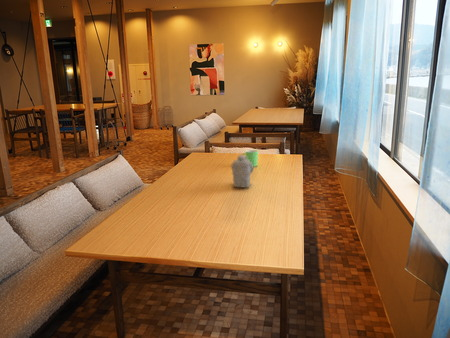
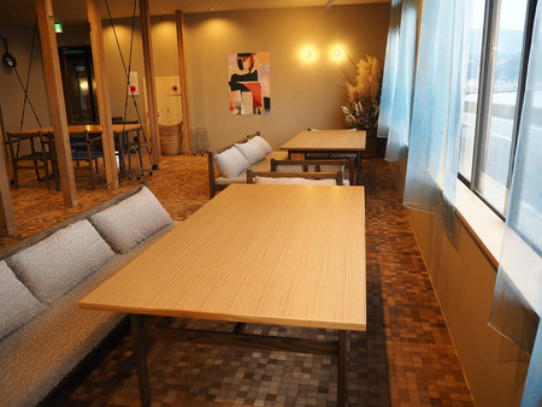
- teapot (242, 168)
- mug (249, 158)
